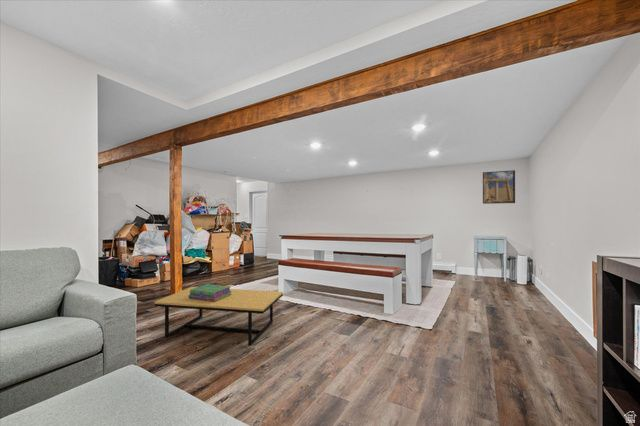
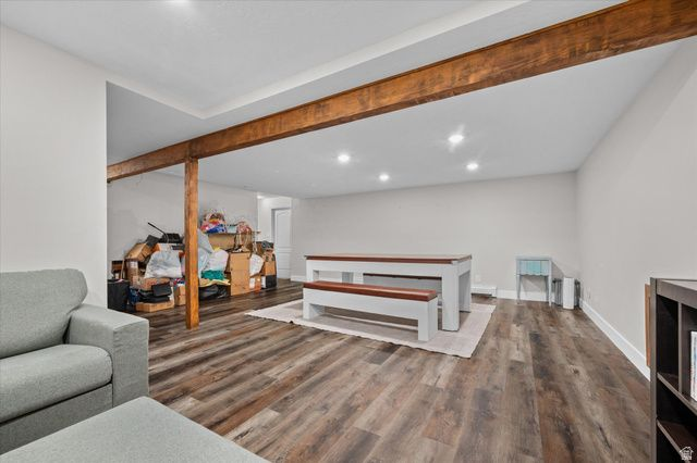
- stack of books (210, 292)
- coffee table (222, 310)
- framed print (498, 187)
